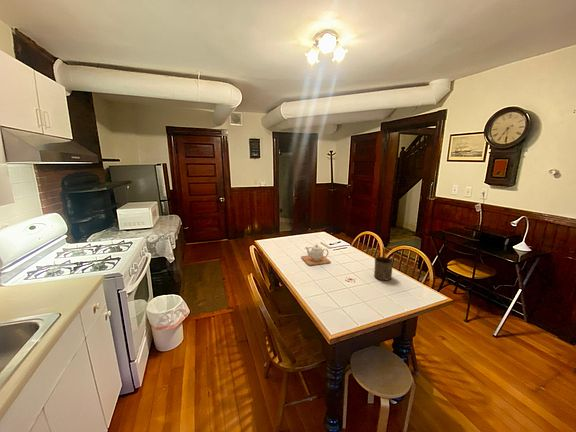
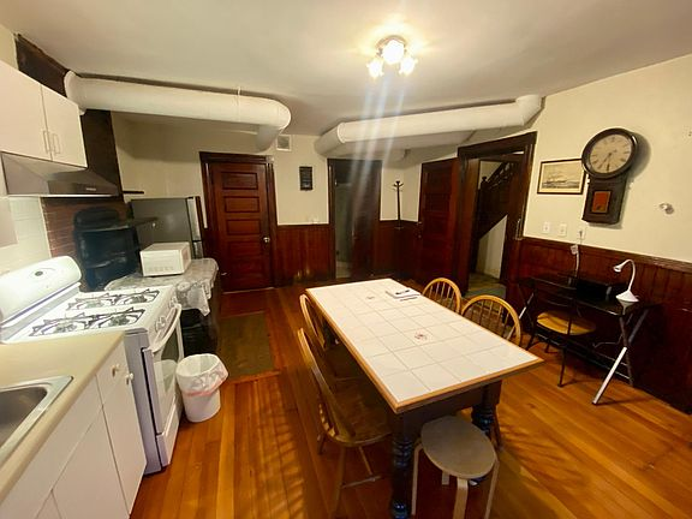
- cup (383, 268)
- teapot (315, 251)
